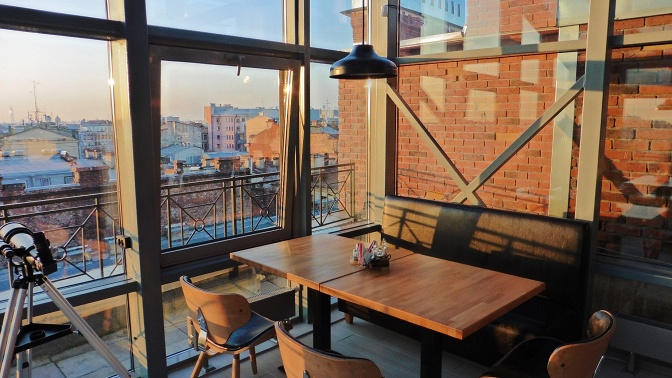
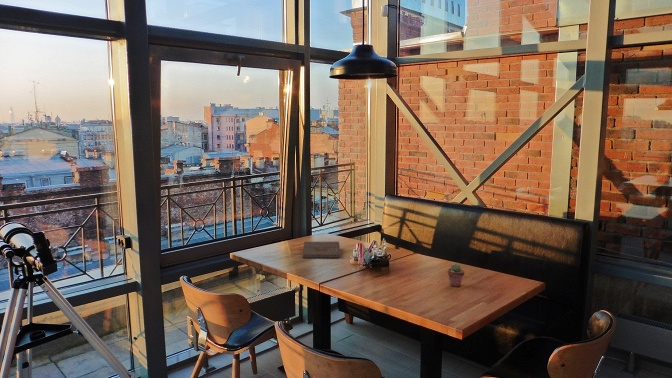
+ pizza box (321, 249)
+ potted succulent (455, 274)
